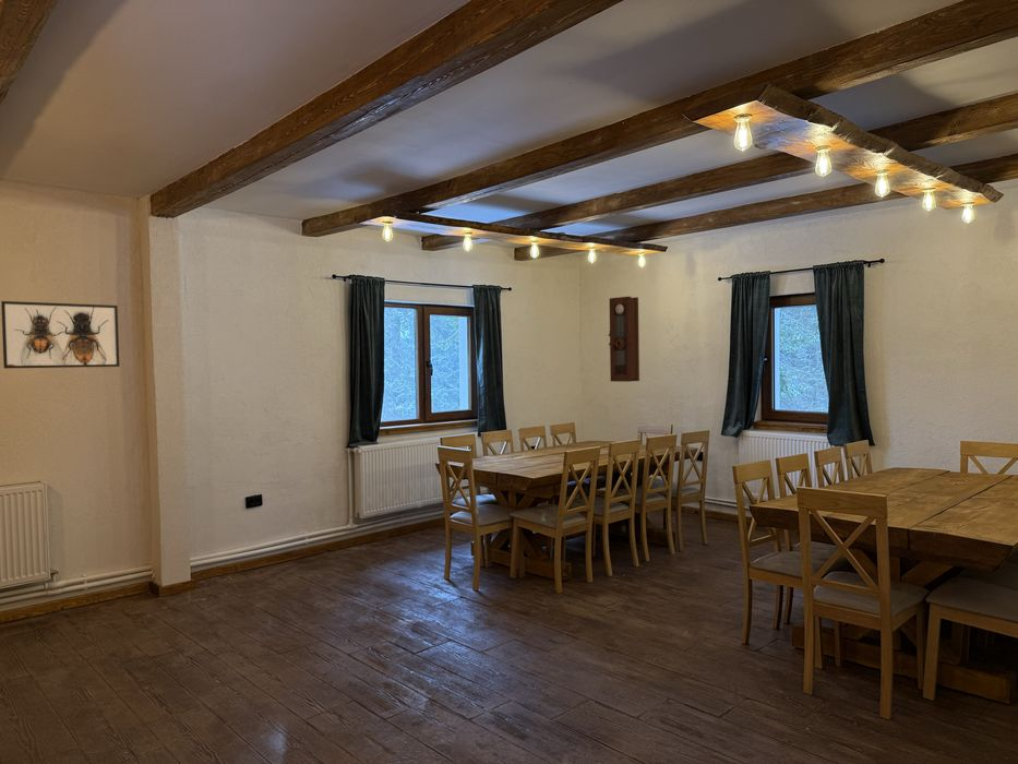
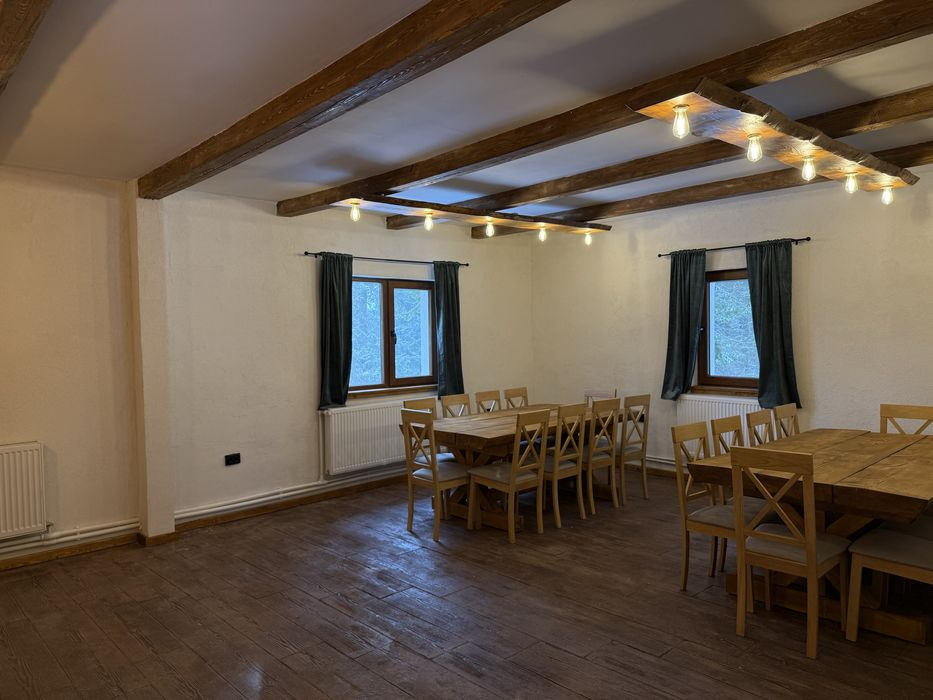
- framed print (63, 335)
- pendulum clock (620, 339)
